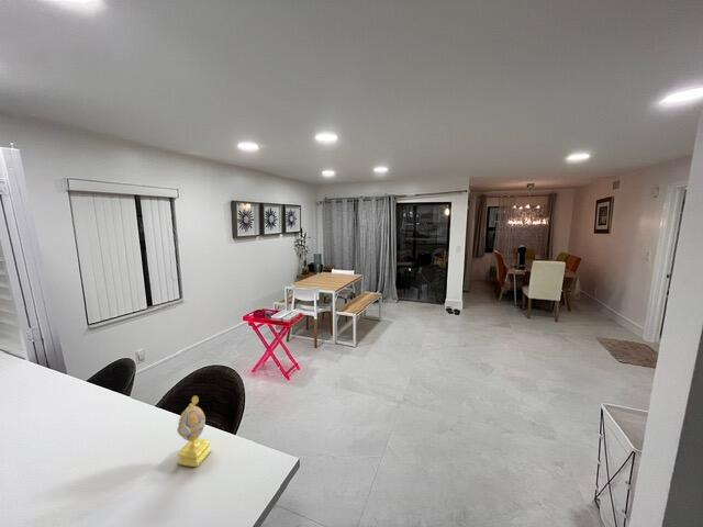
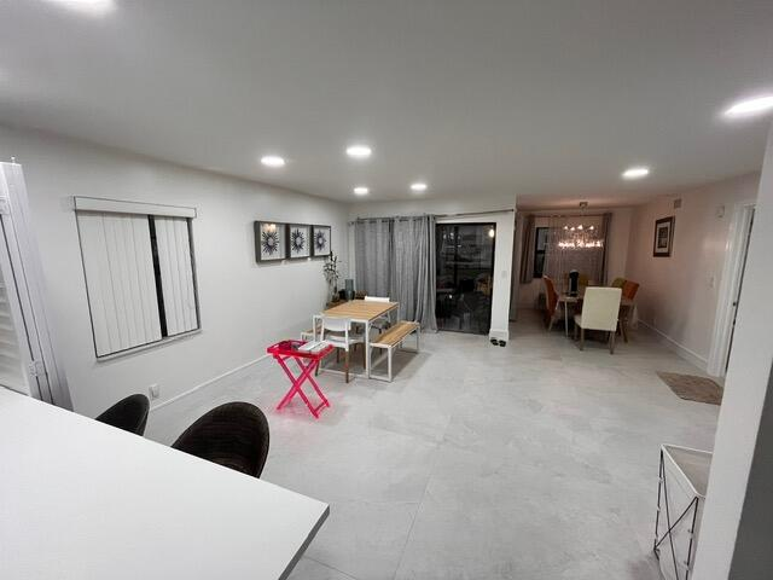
- decorative egg (192, 428)
